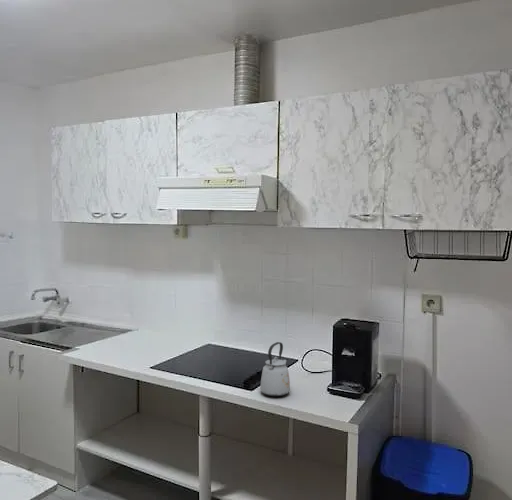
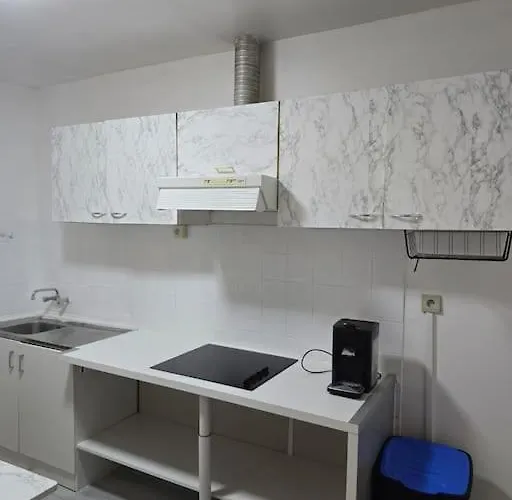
- kettle (277, 366)
